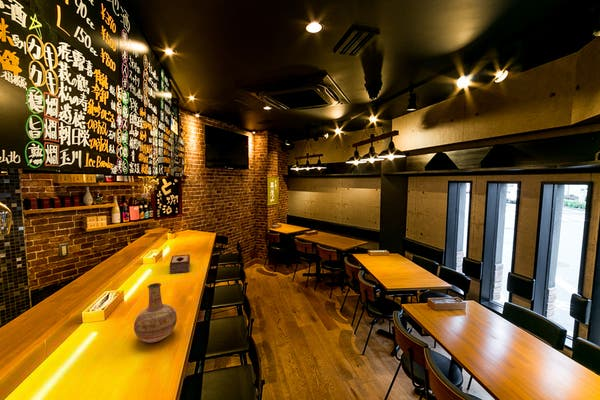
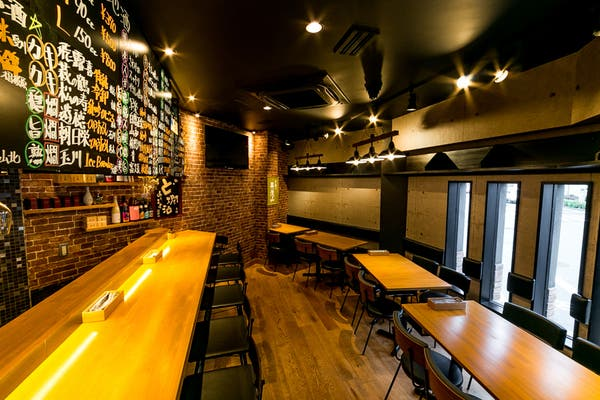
- tissue box (180, 263)
- vase (155, 310)
